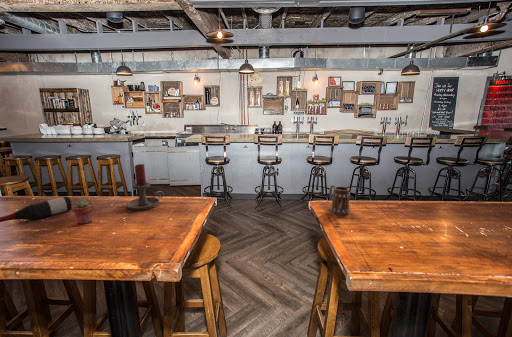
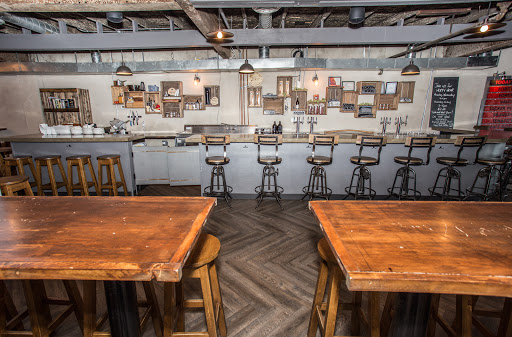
- wine bottle (37, 211)
- candle holder (145, 183)
- potted succulent (83, 210)
- mug (338, 198)
